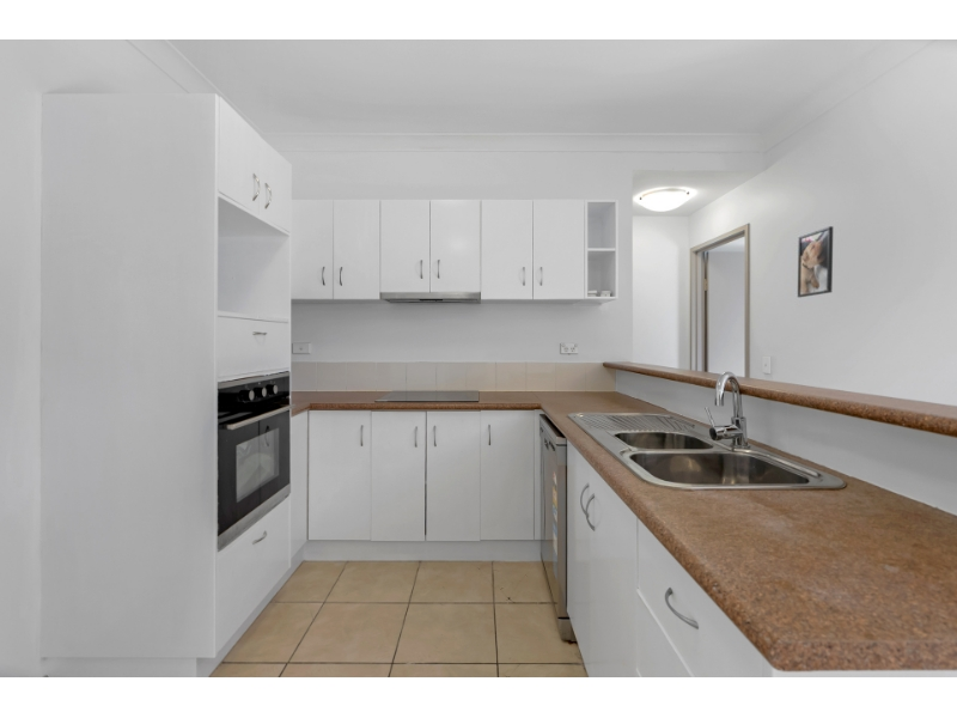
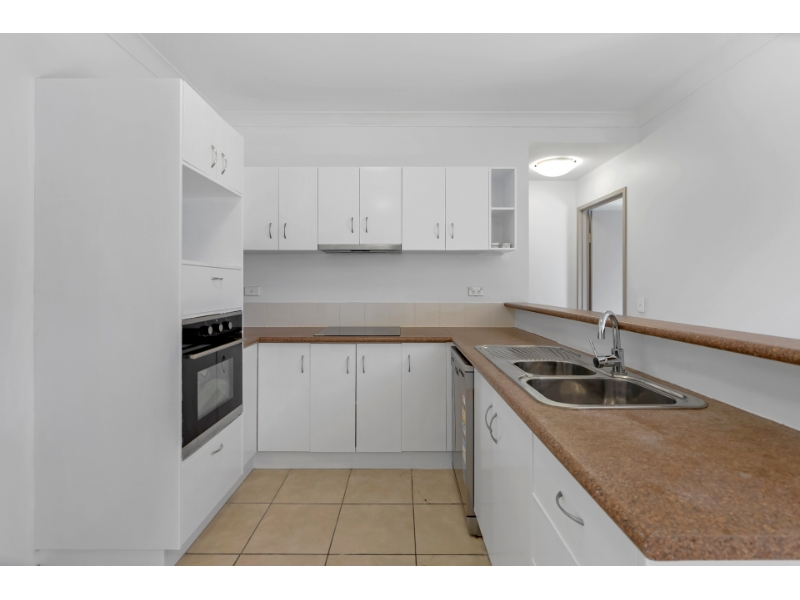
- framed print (813, 263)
